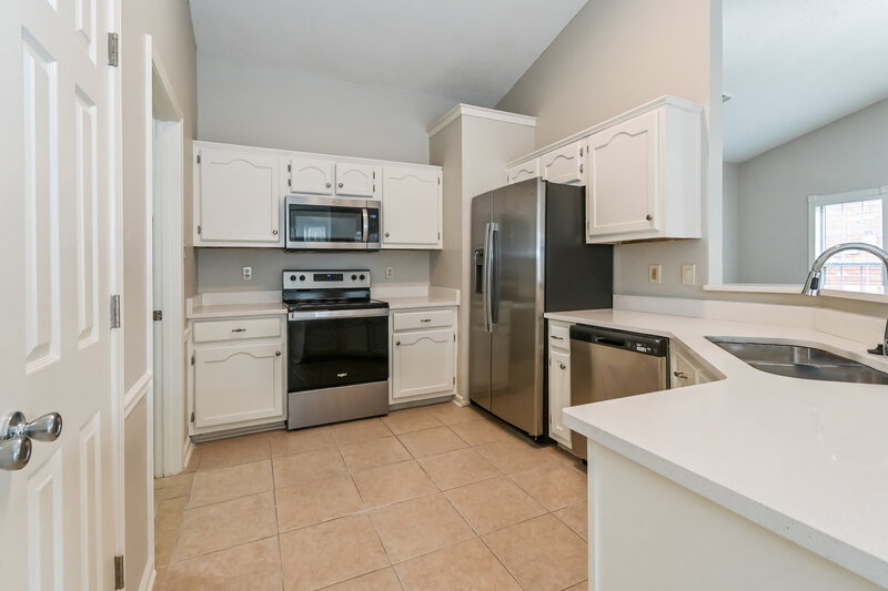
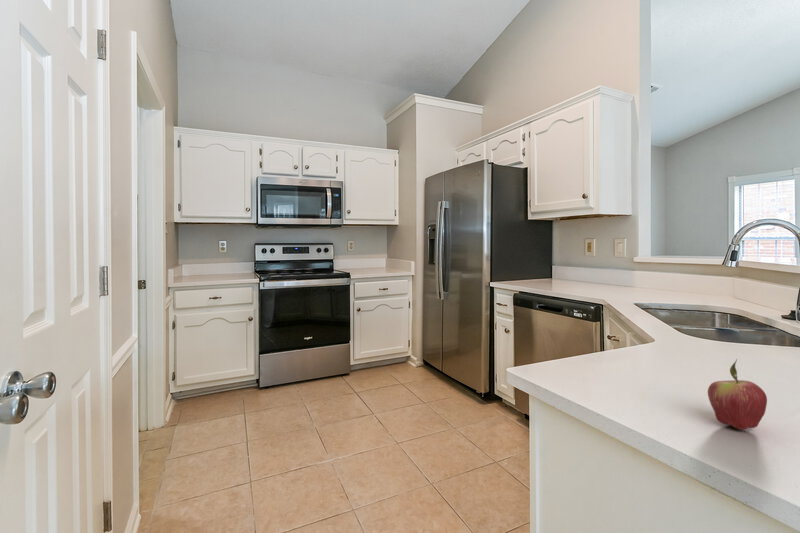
+ fruit (735, 393)
